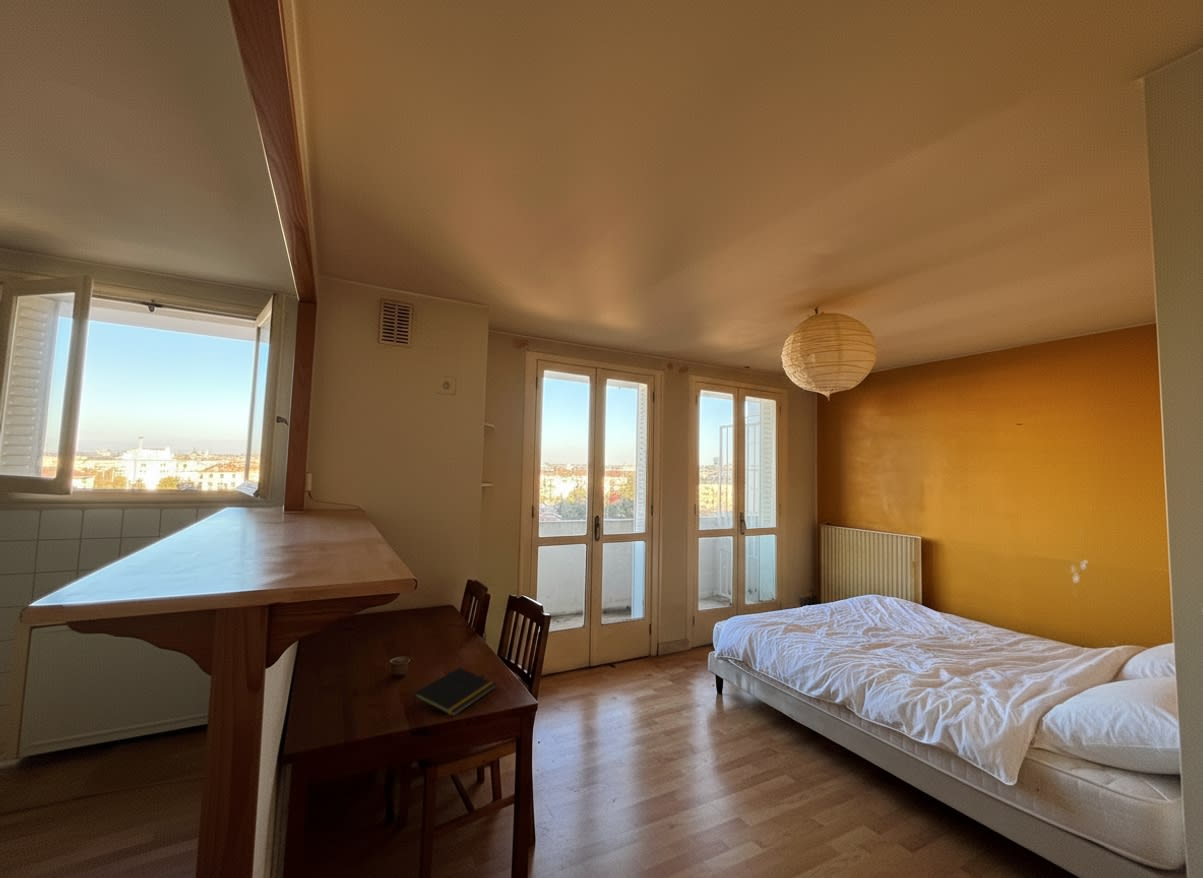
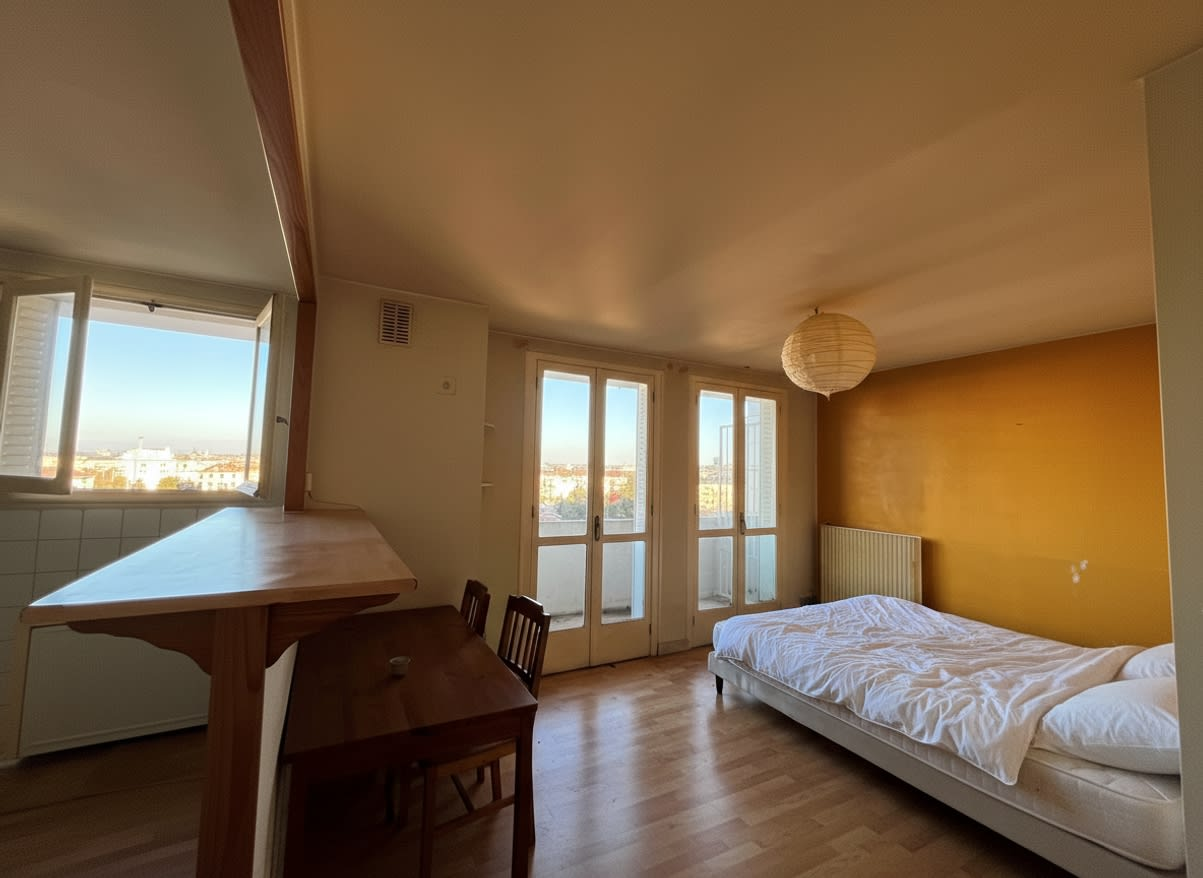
- notepad (456, 689)
